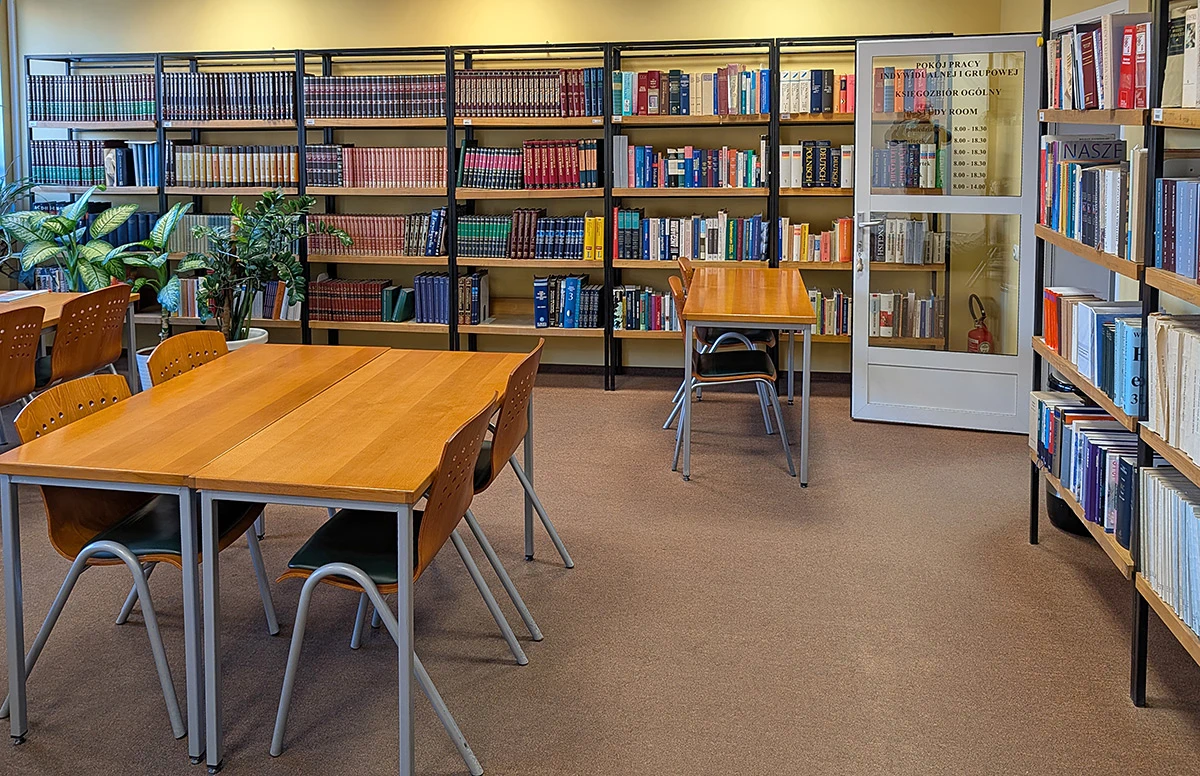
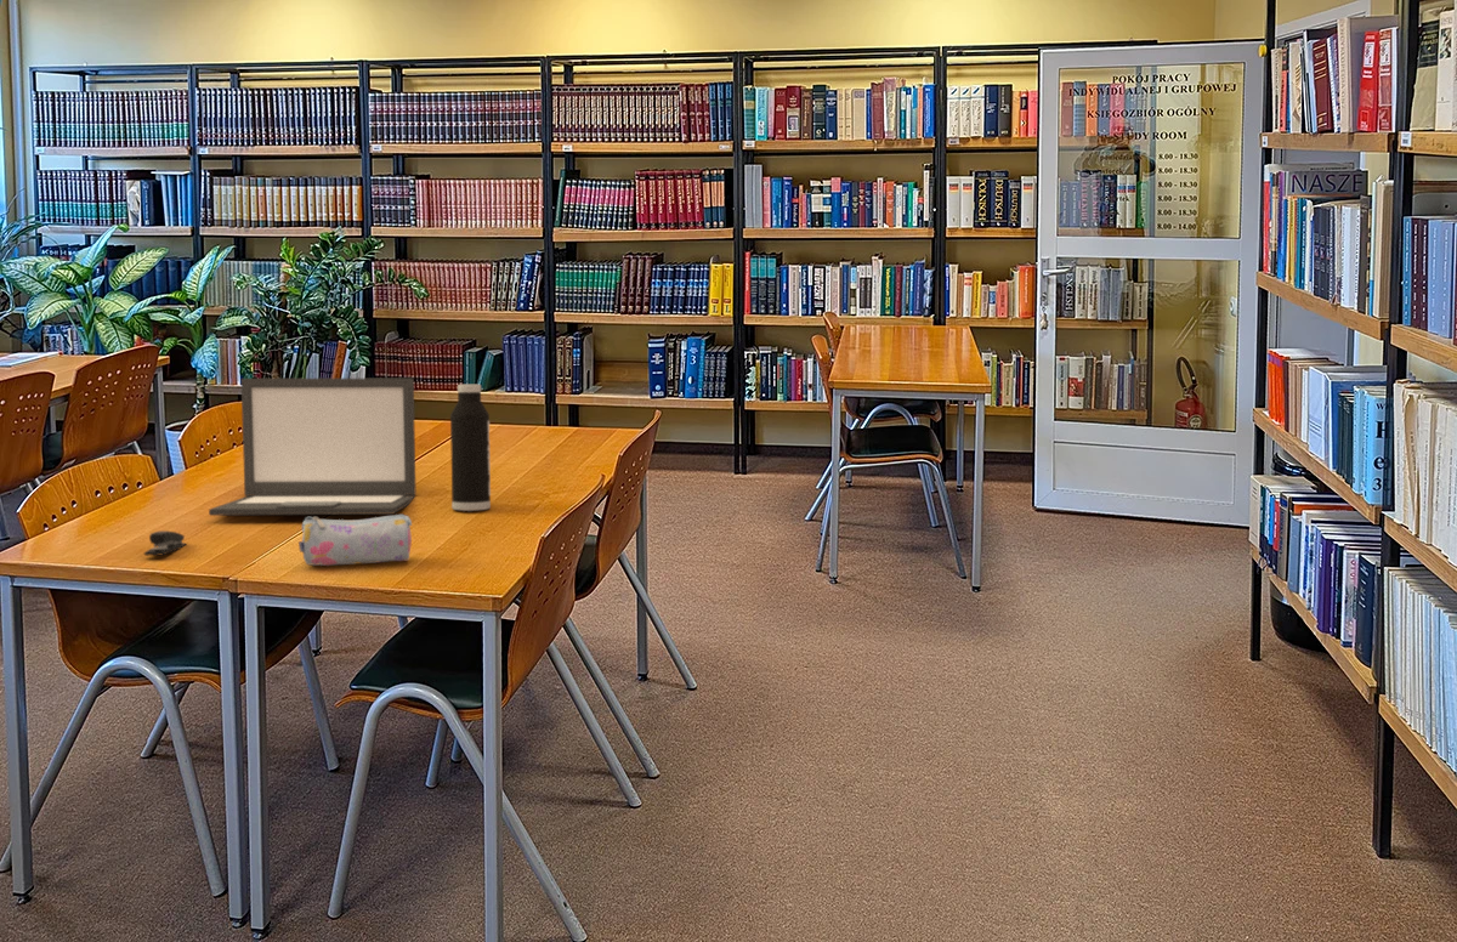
+ pencil case (357, 539)
+ laptop (316, 443)
+ stapler (166, 540)
+ water bottle (470, 447)
